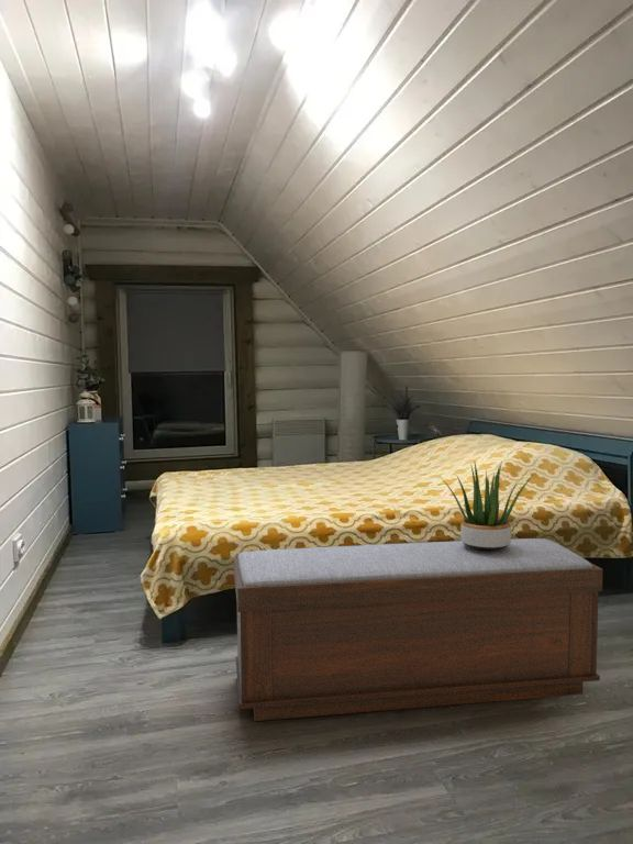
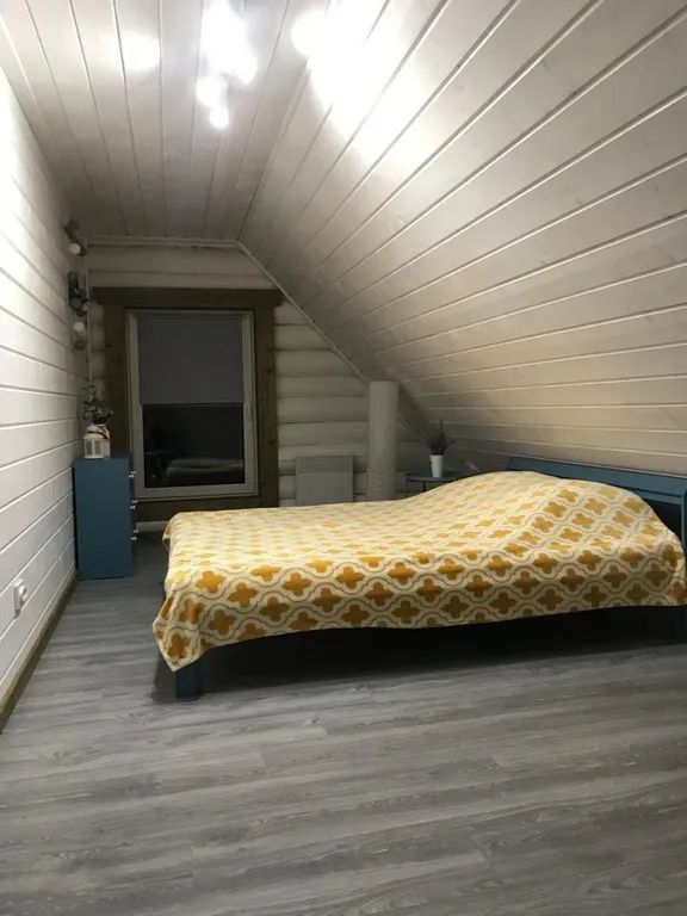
- bench (410, 618)
- potted plant (486, 504)
